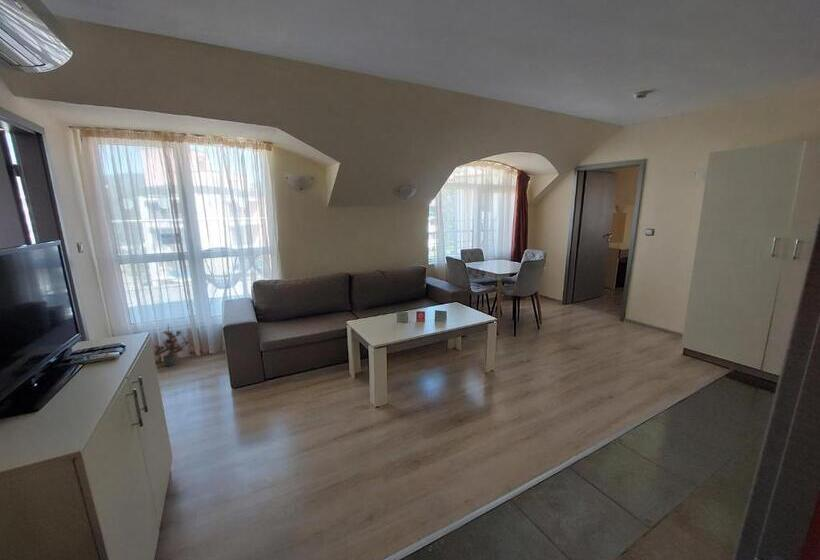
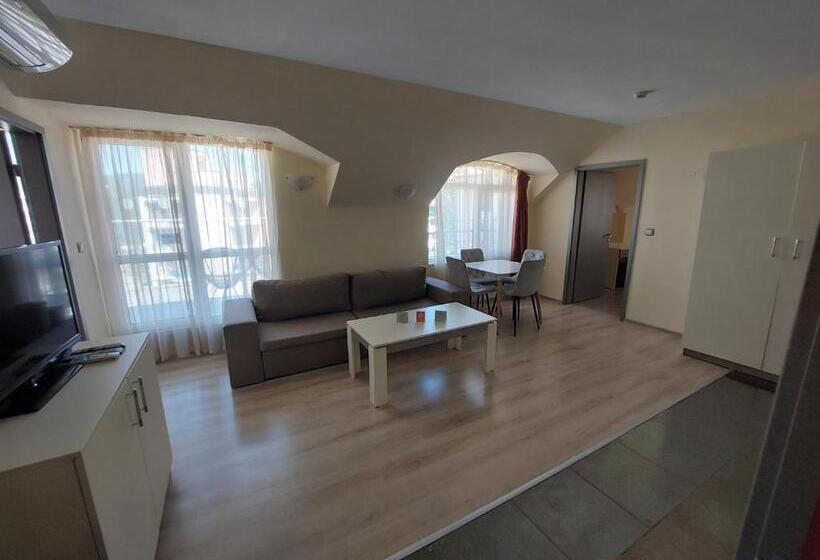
- potted plant (169, 343)
